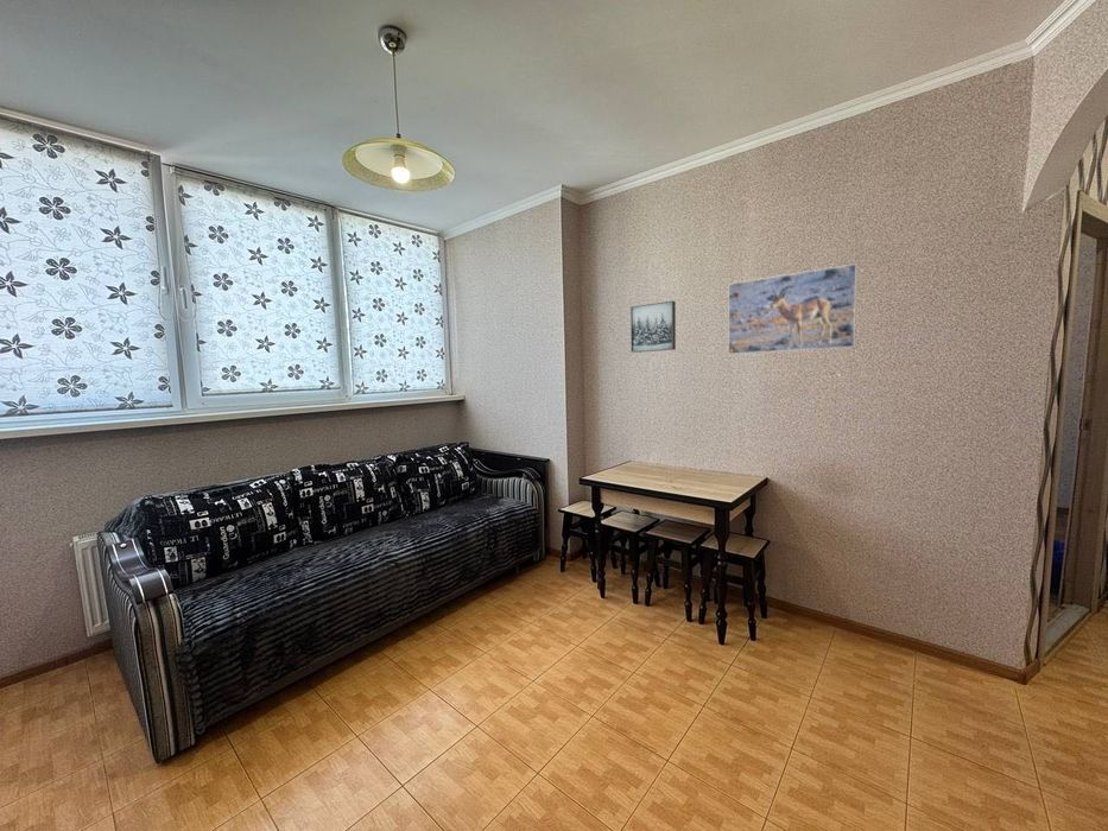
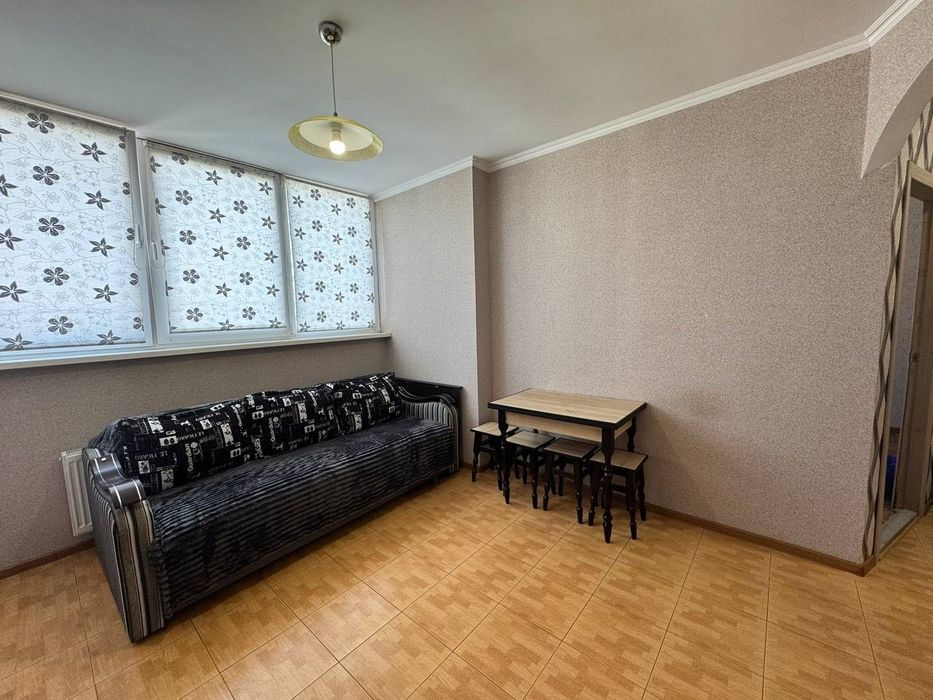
- wall art (652, 328)
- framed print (786, 312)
